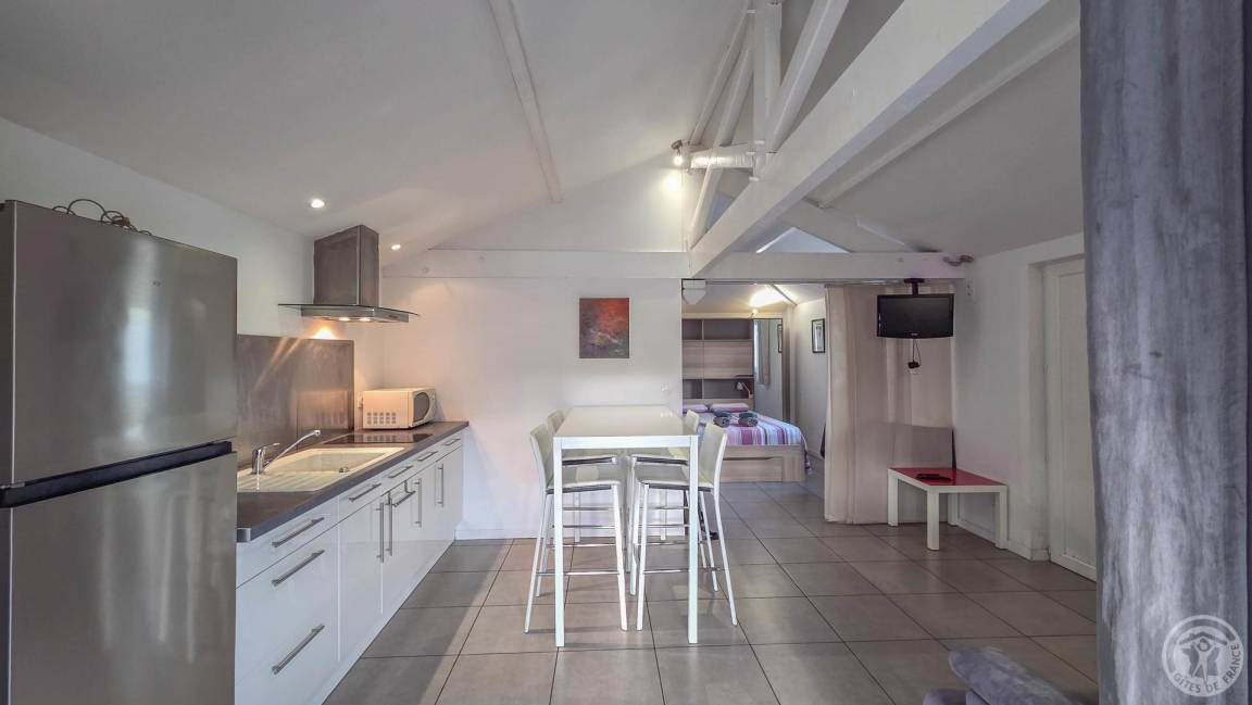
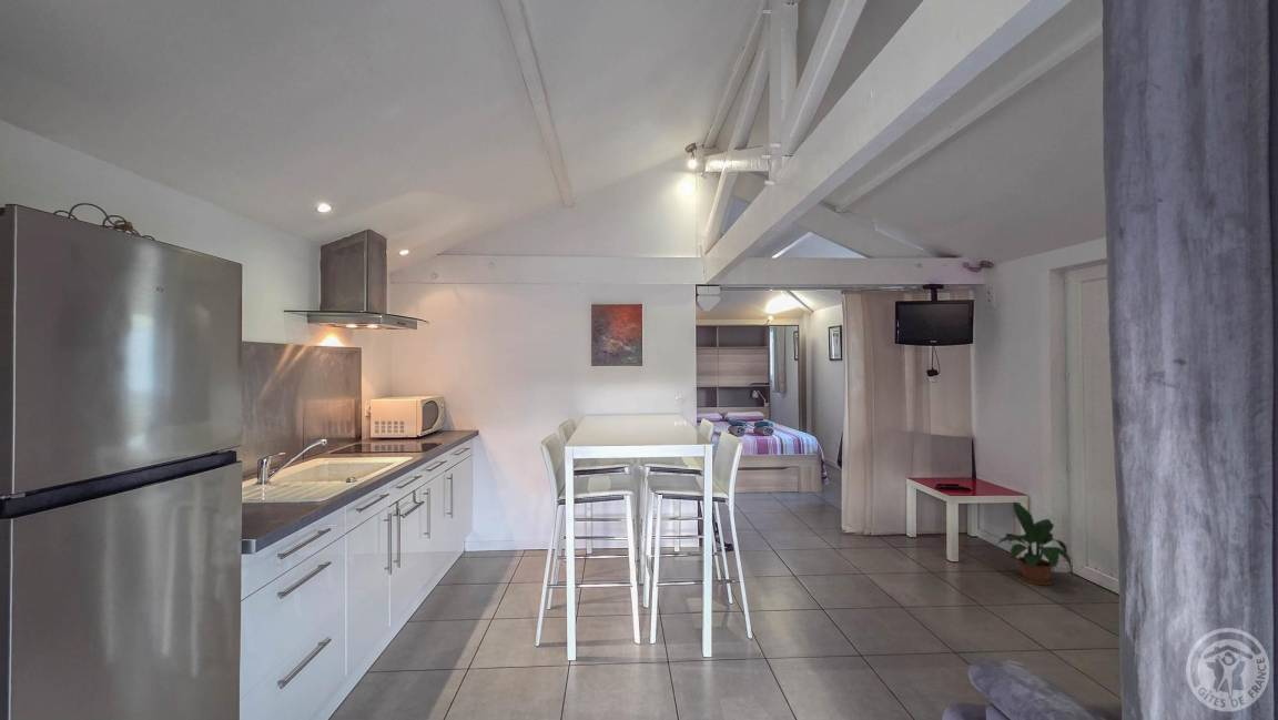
+ potted plant (1035, 541)
